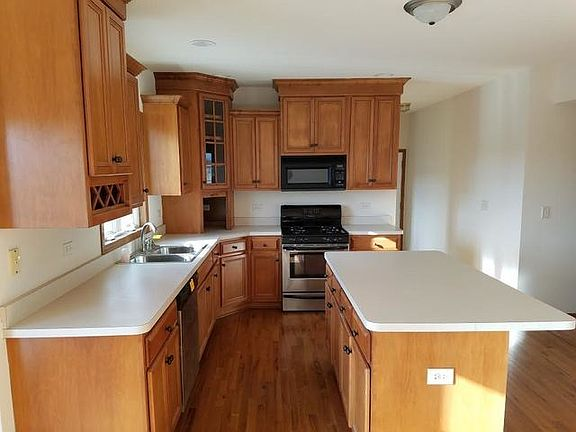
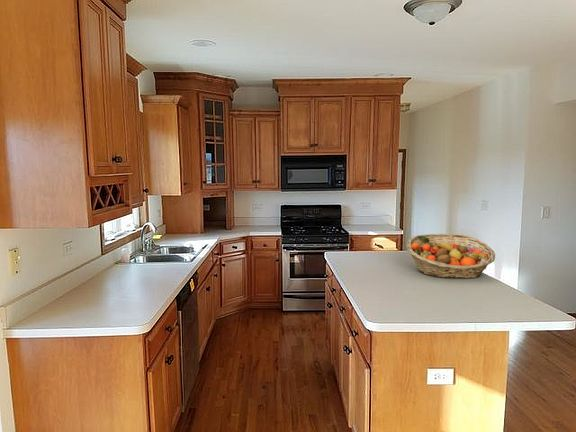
+ fruit basket (449, 255)
